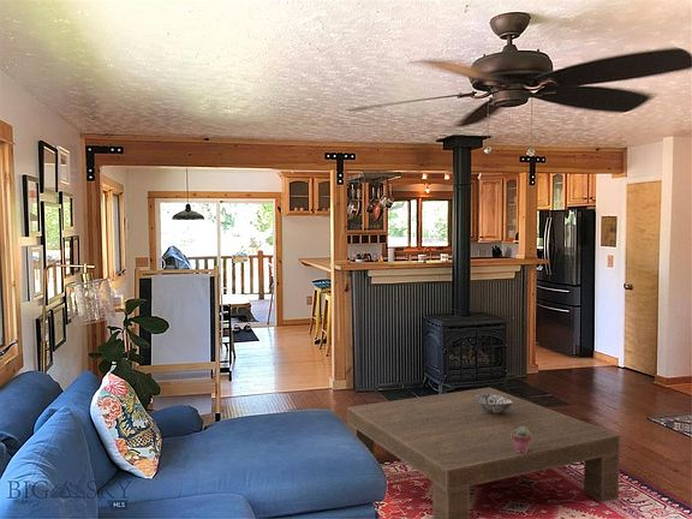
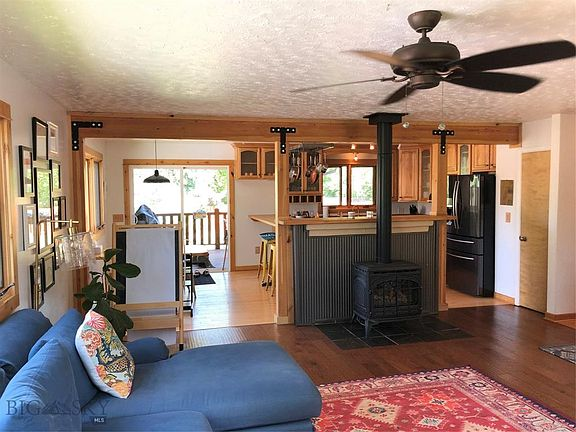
- coffee table (472, 448)
- decorative bowl (494, 404)
- potted succulent (521, 437)
